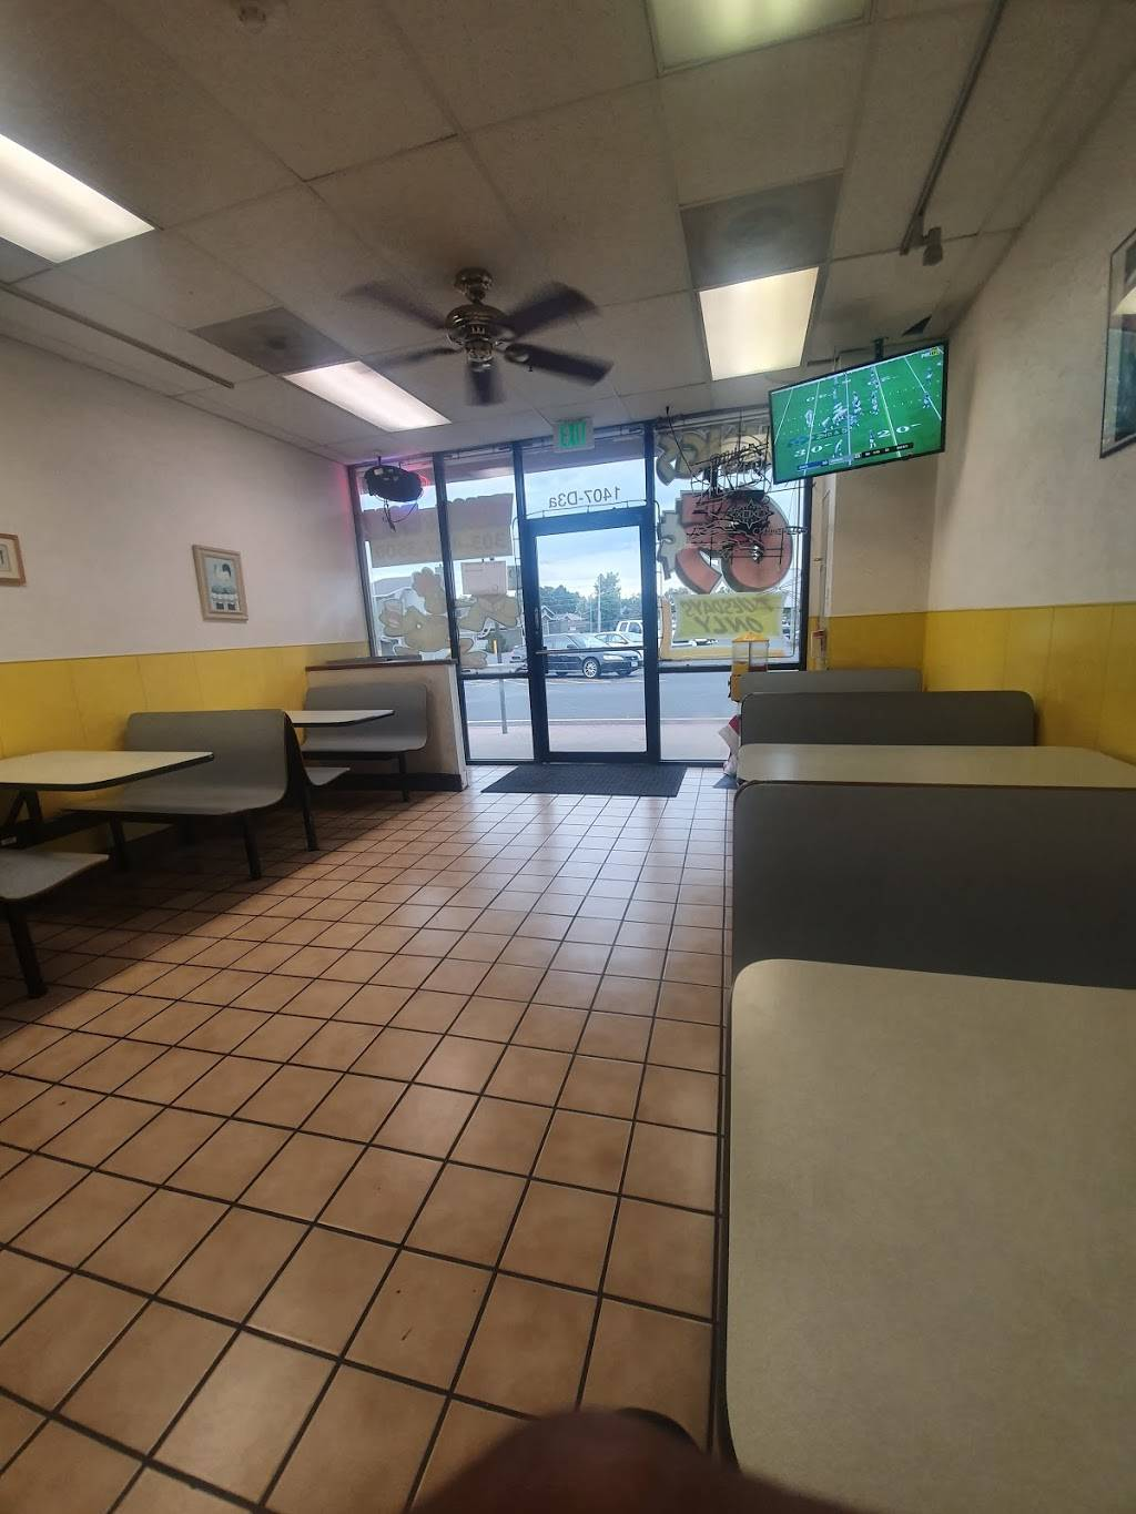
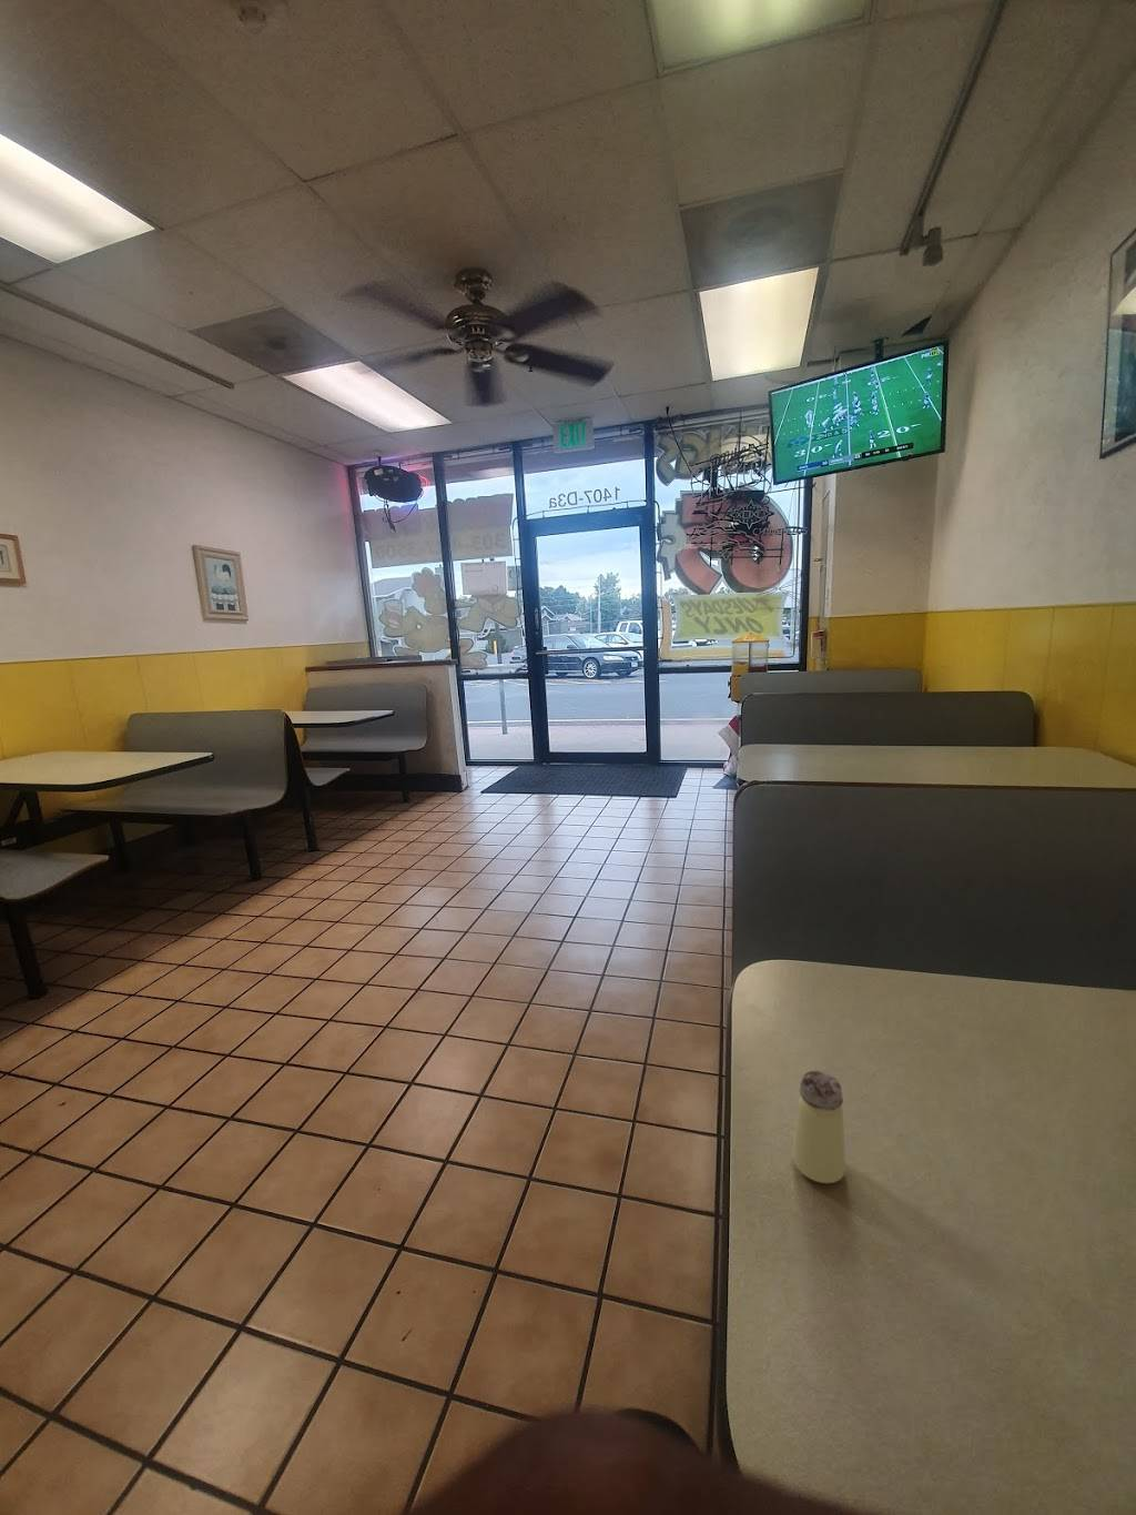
+ saltshaker (820, 1123)
